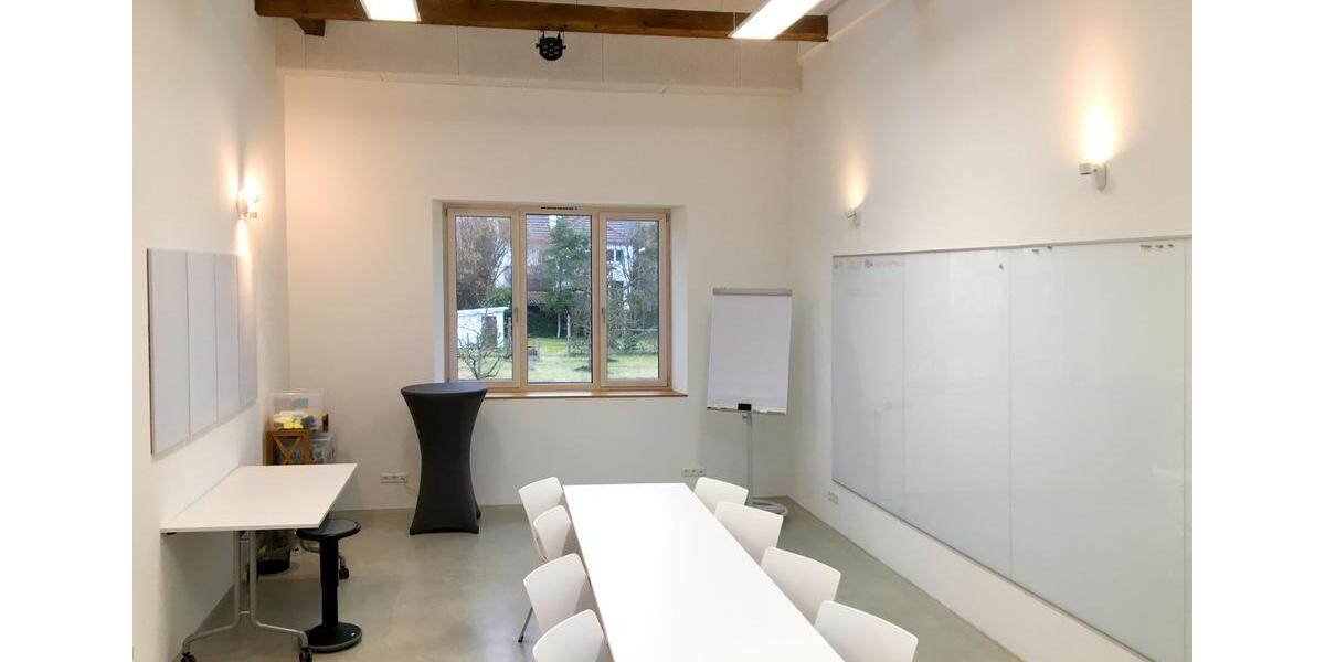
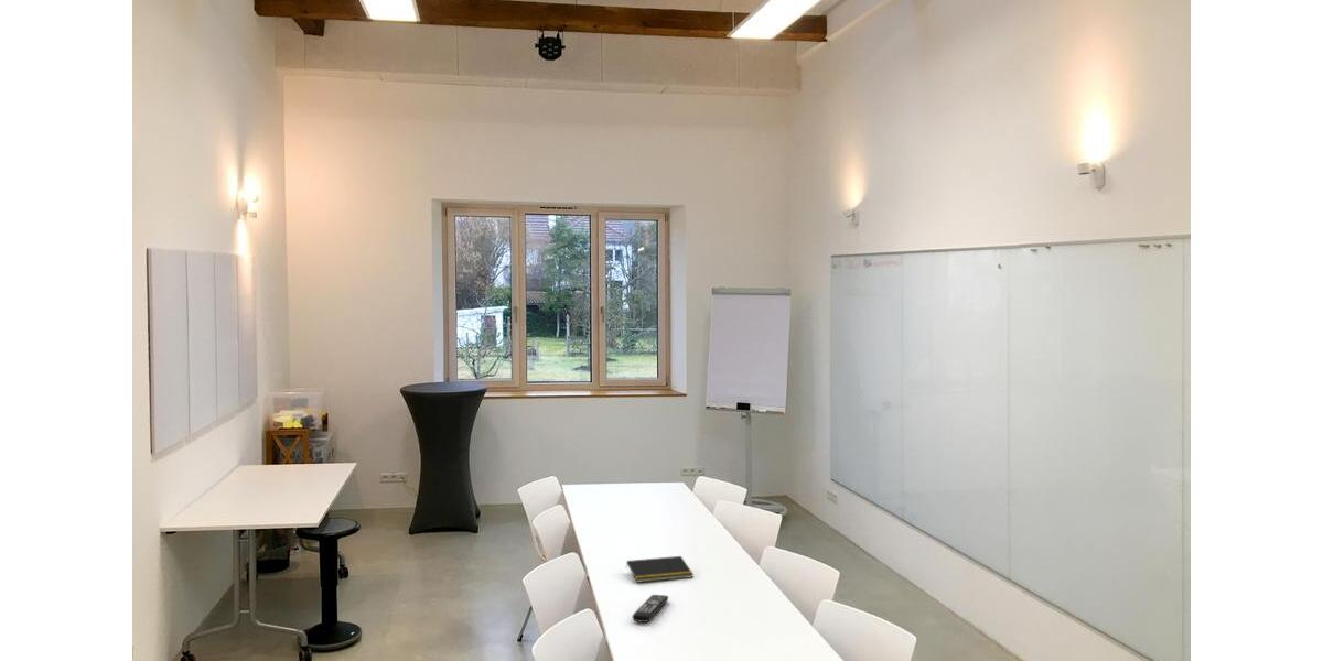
+ notepad (659, 568)
+ remote control (650, 607)
